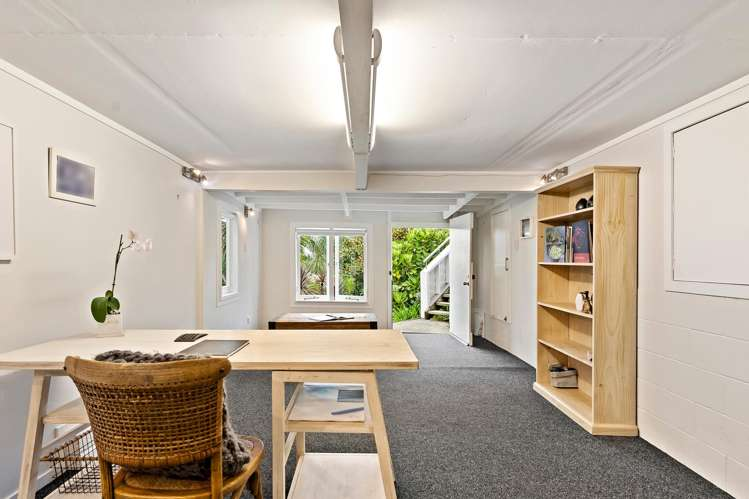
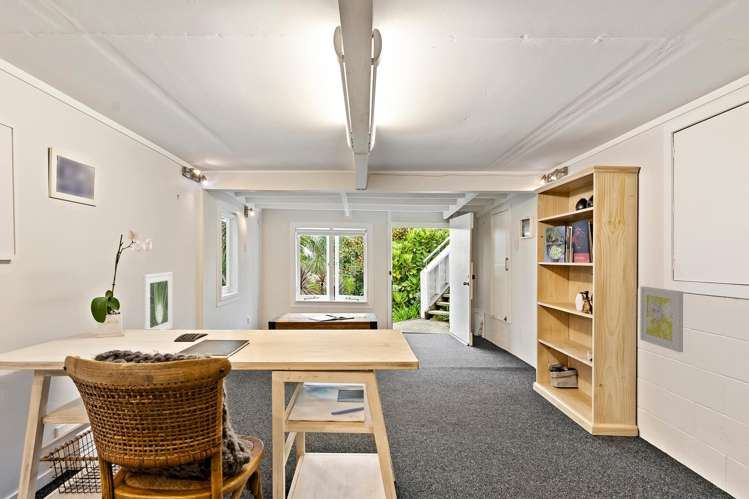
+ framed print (158, 303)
+ wall art (660, 317)
